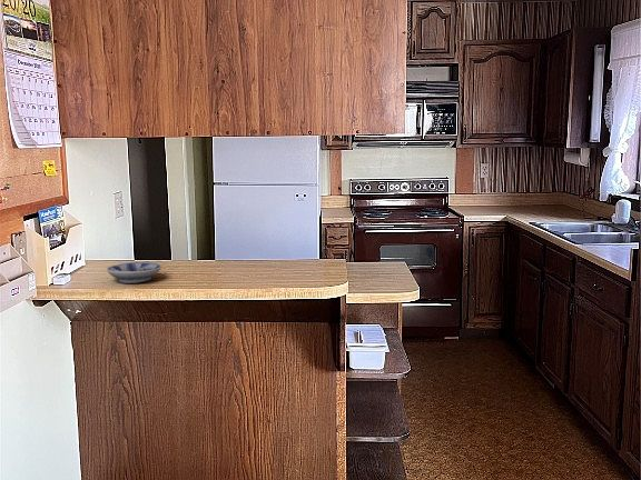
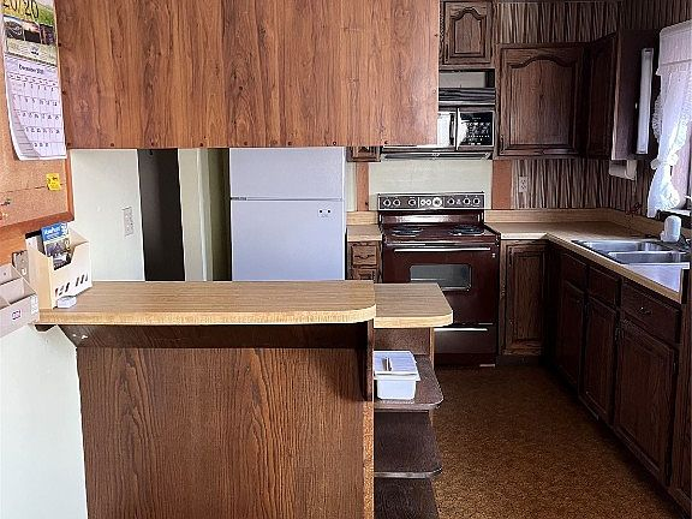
- bowl (135, 272)
